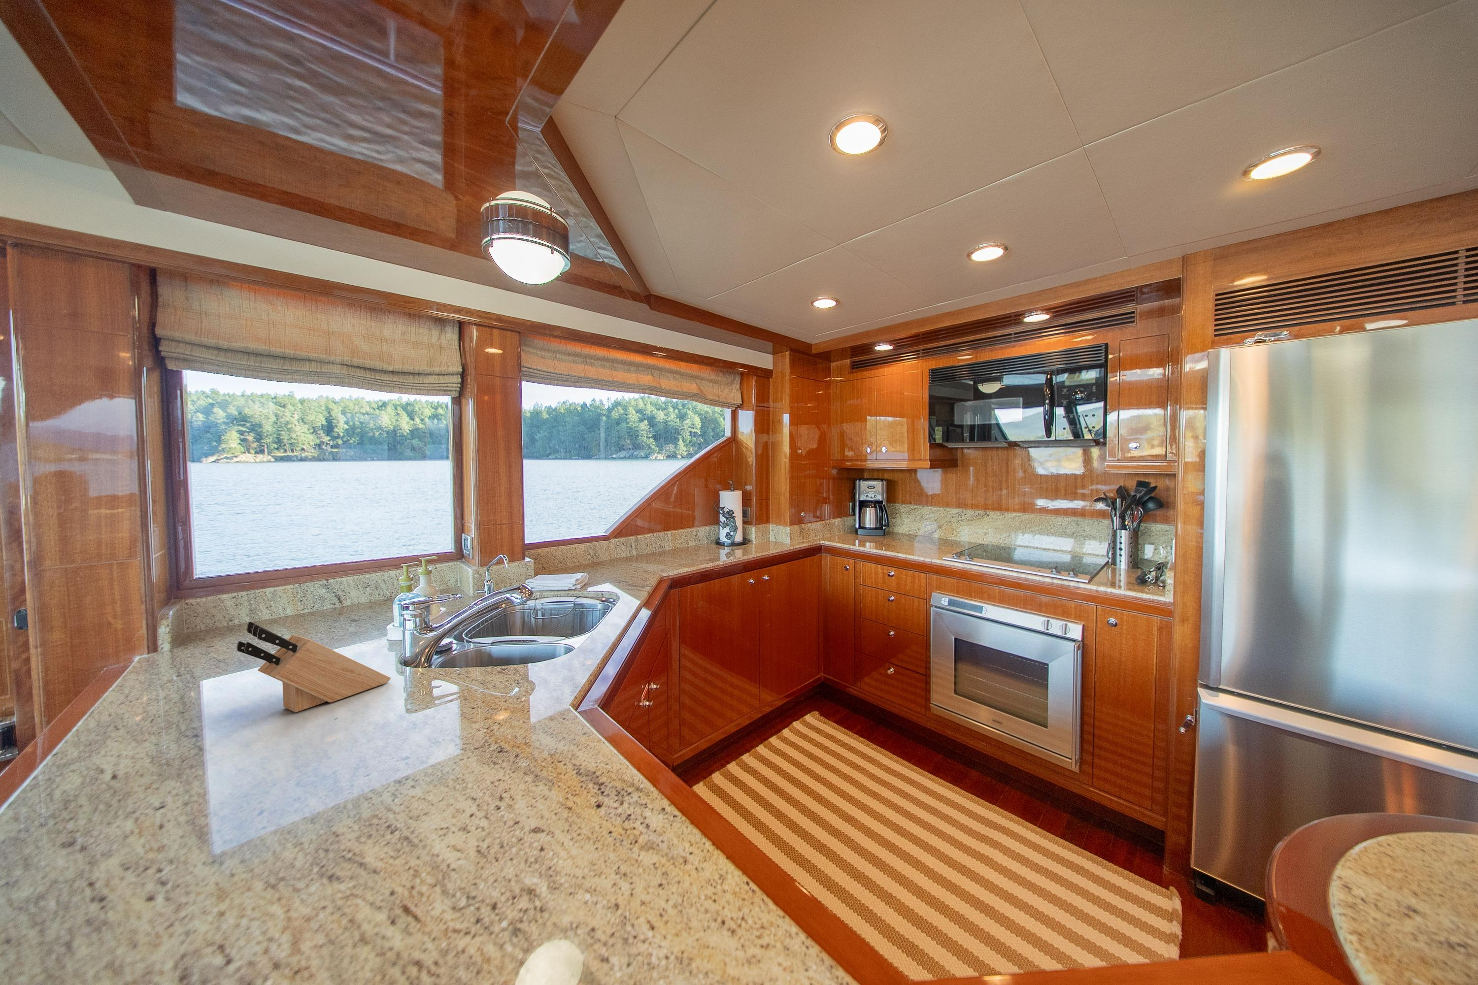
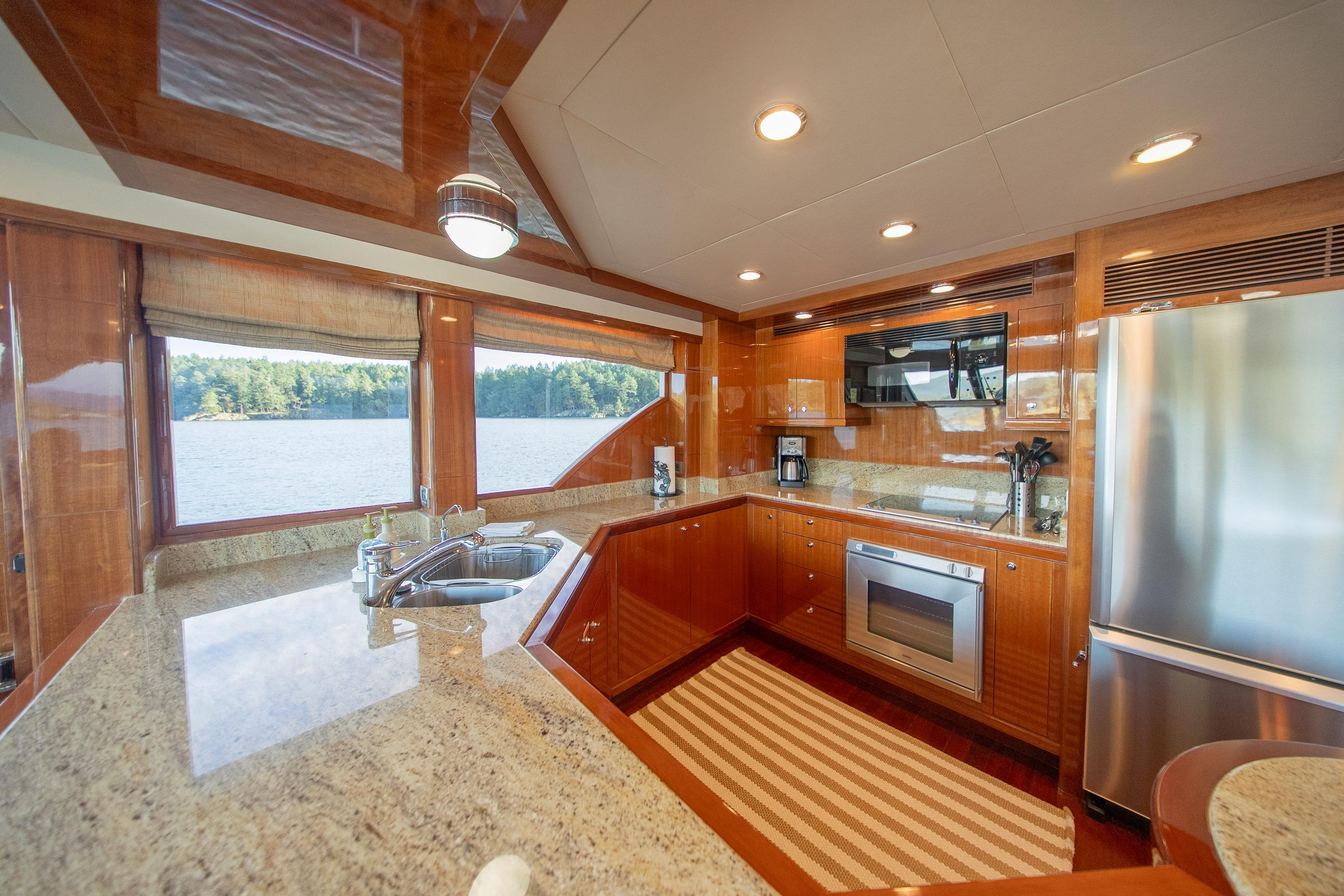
- knife block (318, 655)
